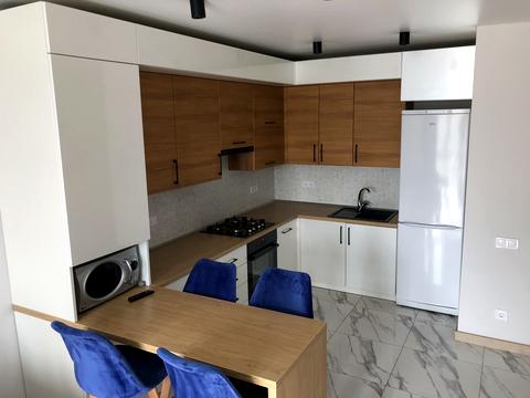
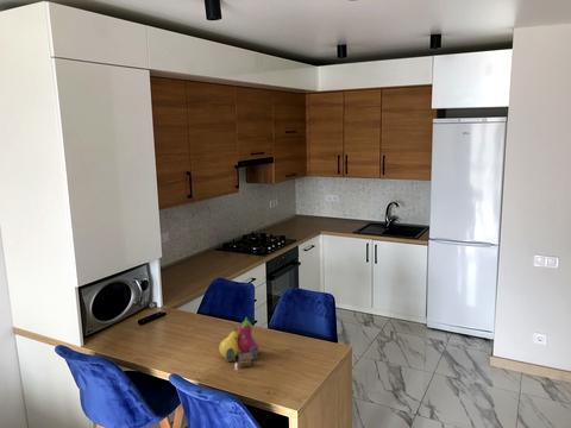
+ fruit (238, 340)
